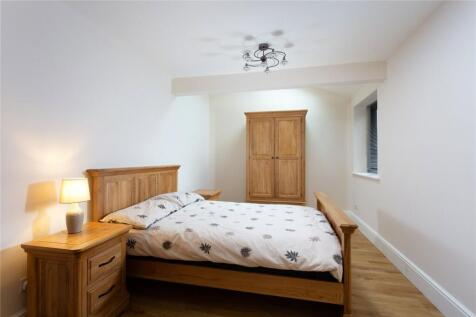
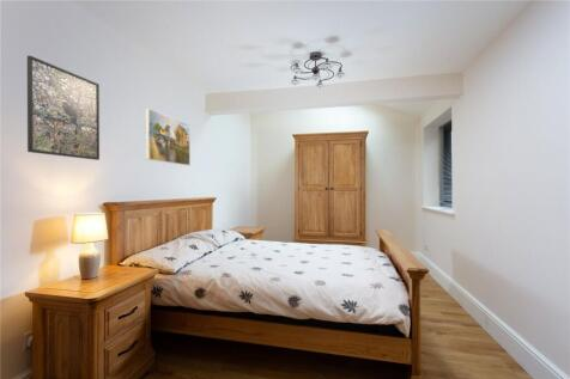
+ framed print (67, 114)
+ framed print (170, 140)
